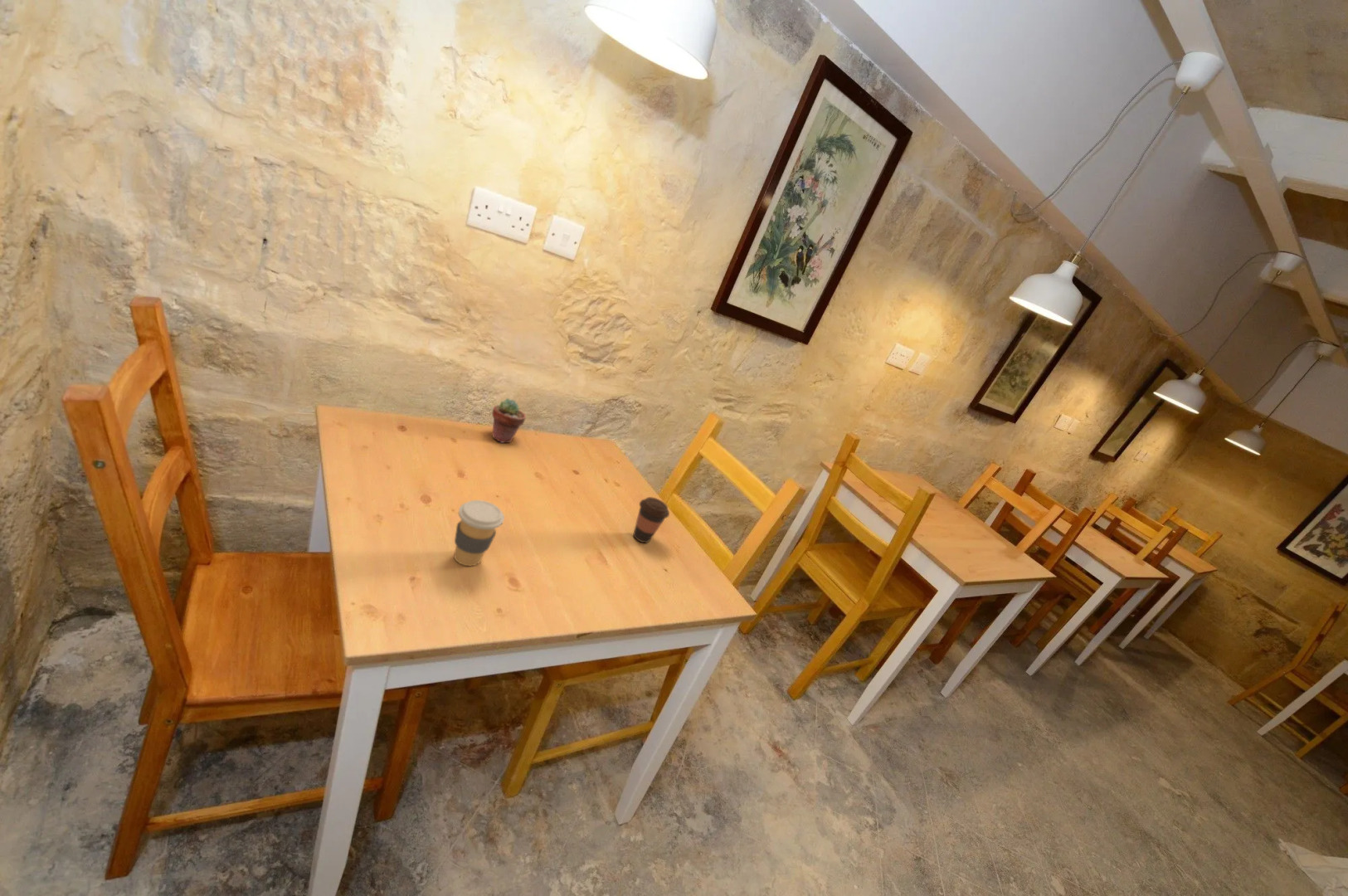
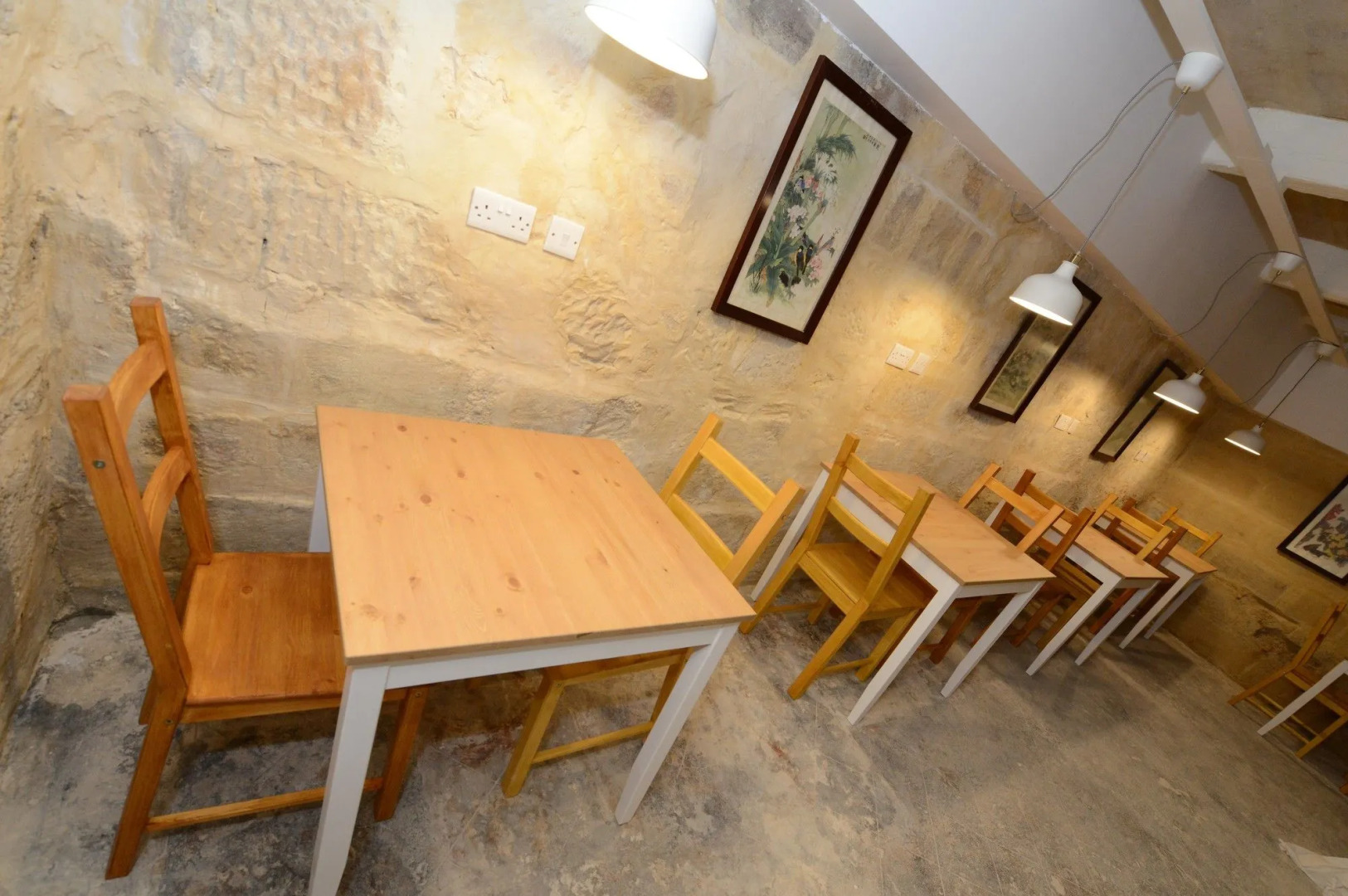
- potted succulent (507, 419)
- coffee cup (649, 520)
- coffee cup (474, 534)
